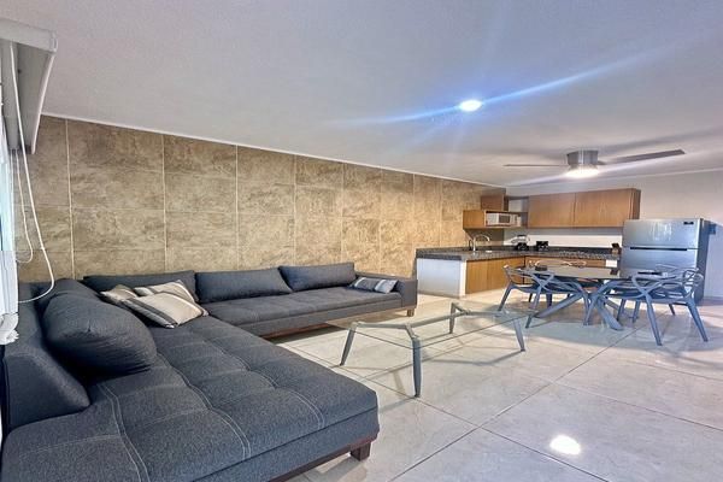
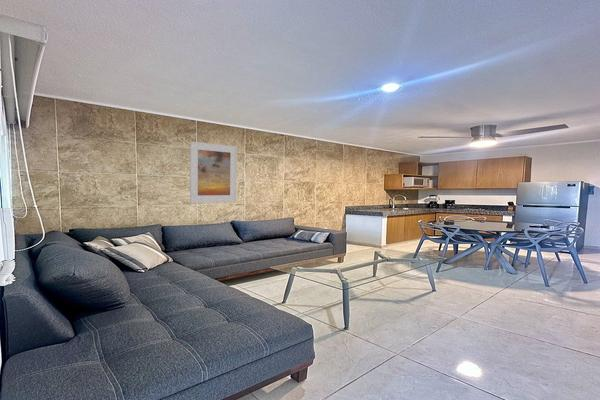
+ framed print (214, 173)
